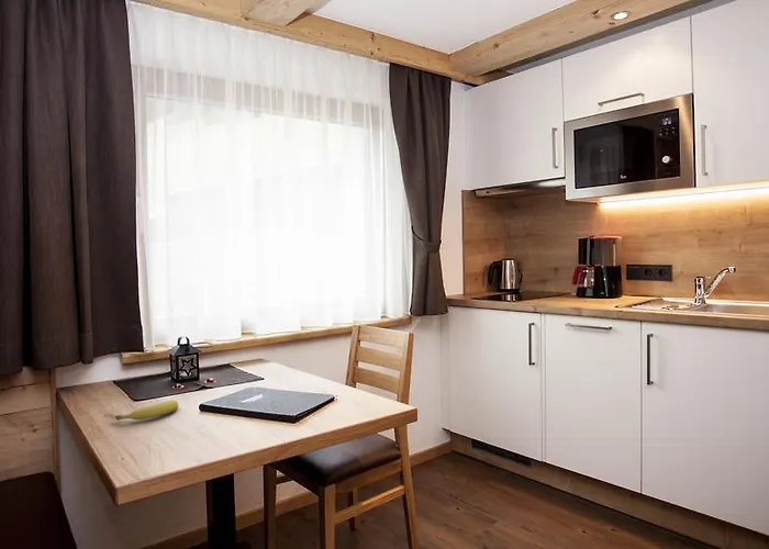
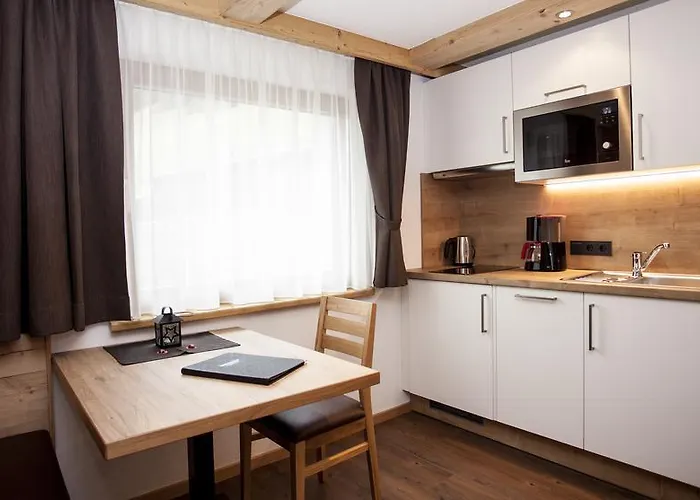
- fruit (152, 408)
